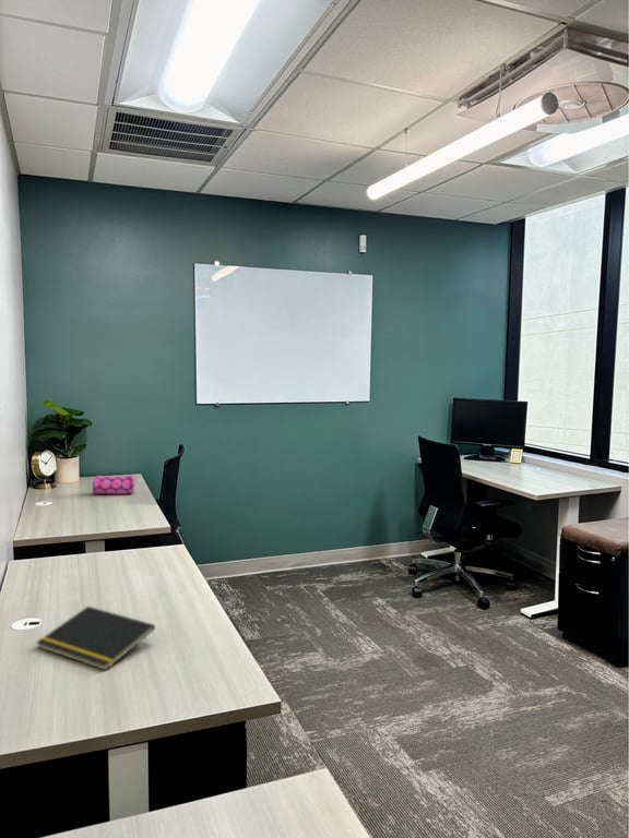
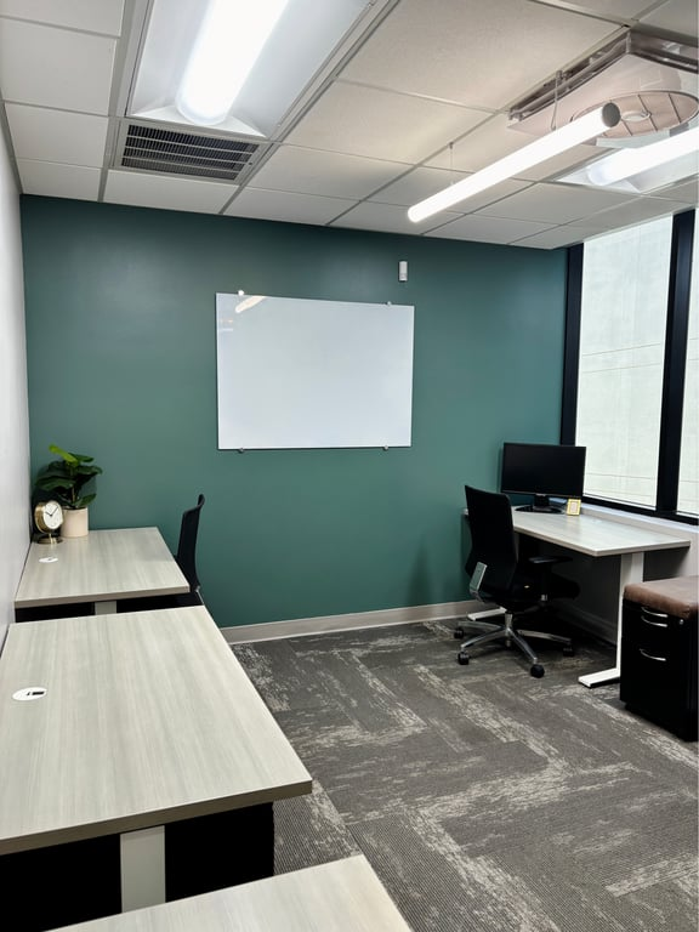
- notepad (96, 635)
- pencil case (114, 483)
